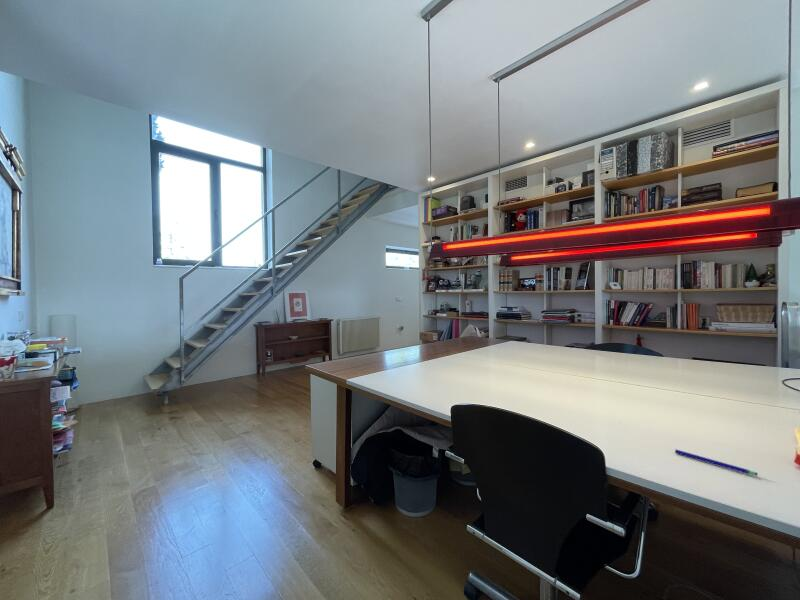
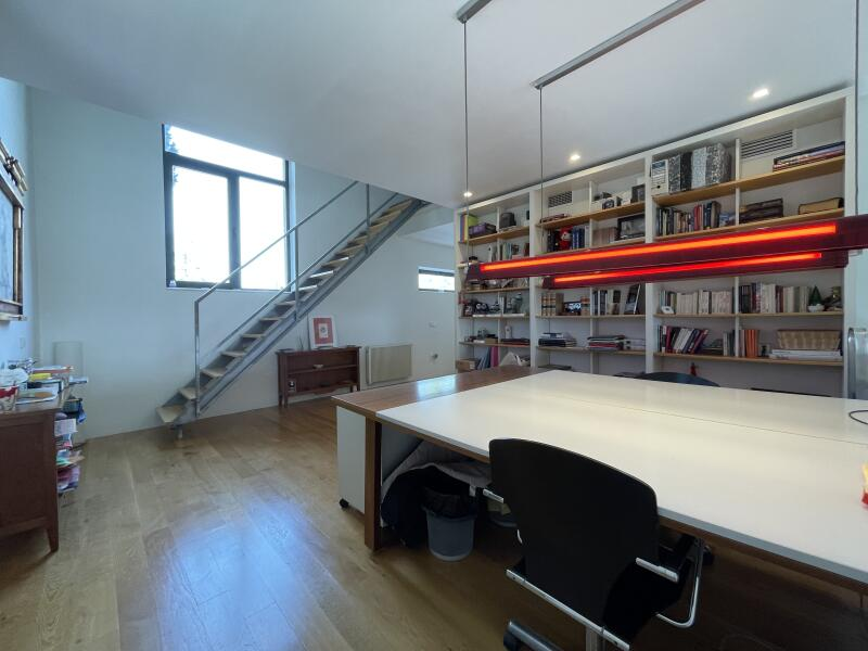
- pen (713, 461)
